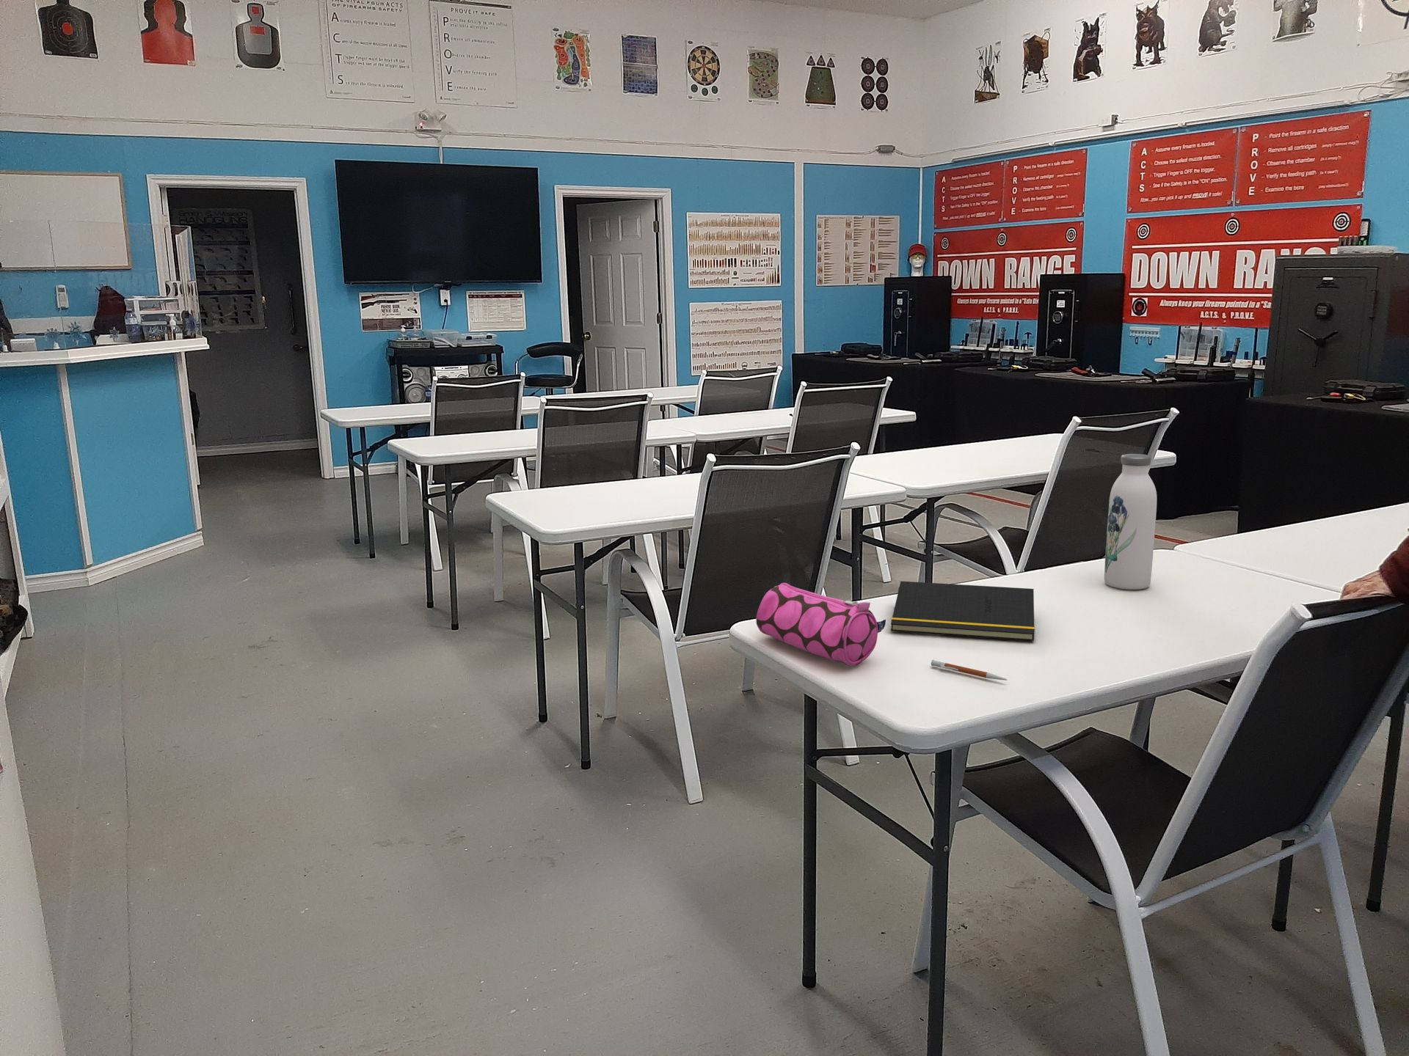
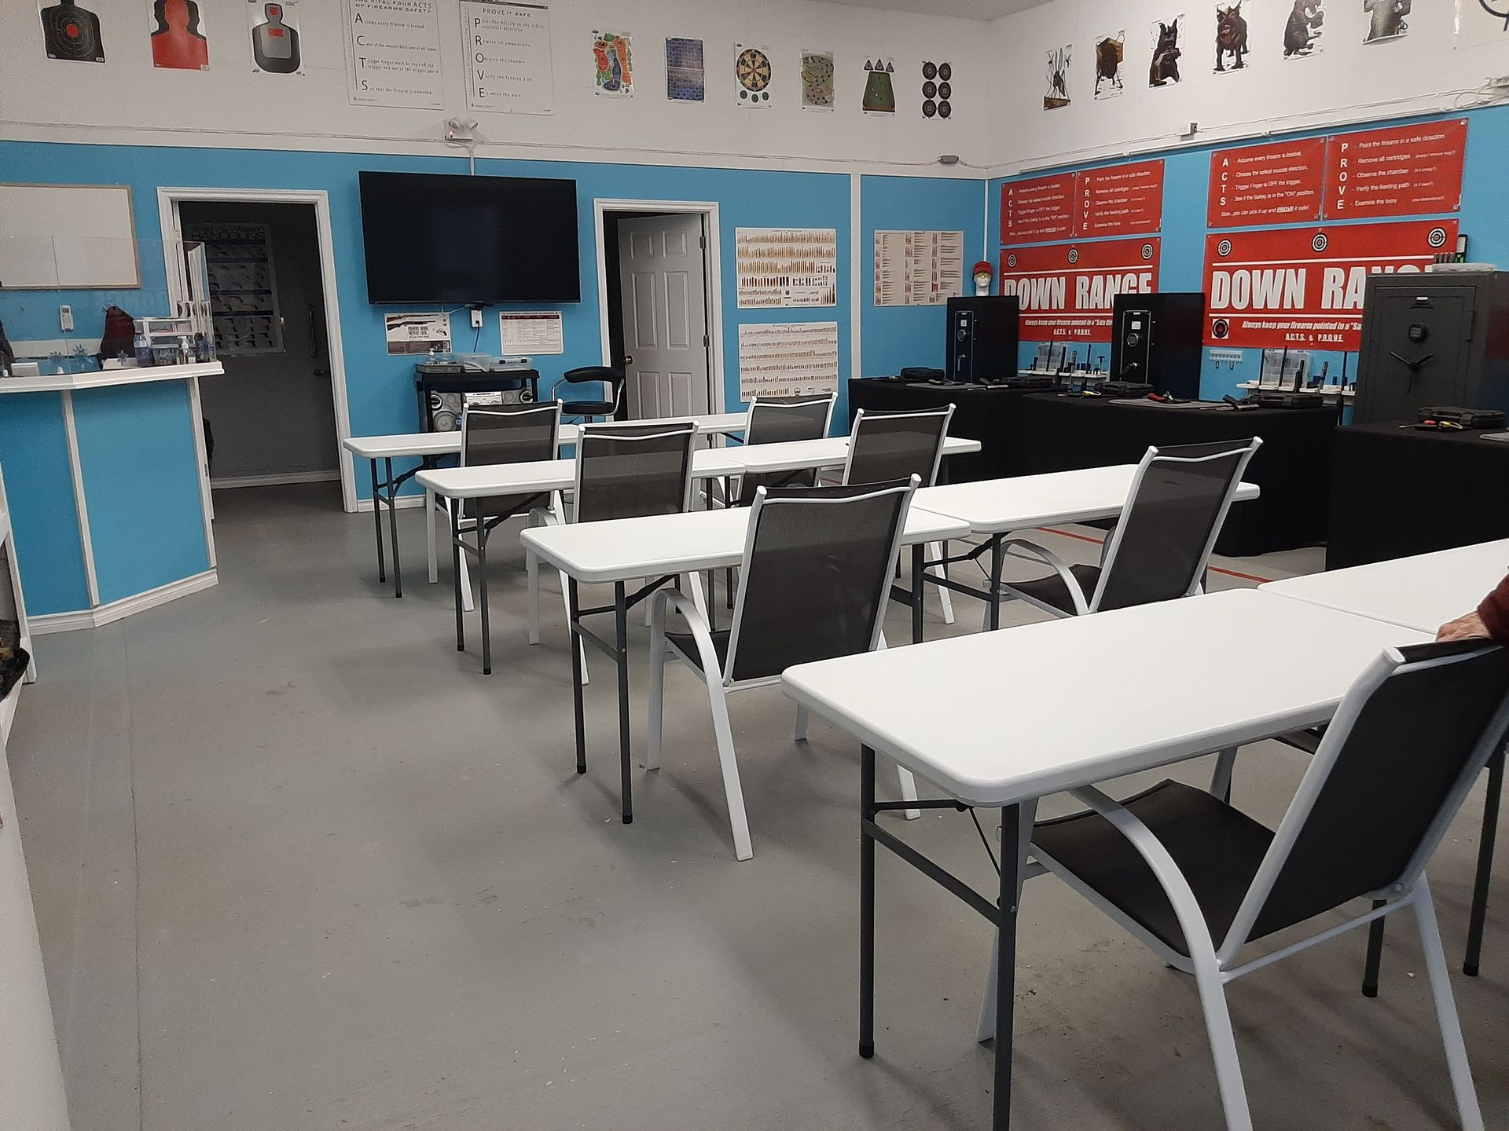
- pencil case (815, 620)
- pen (967, 671)
- notepad (963, 609)
- water bottle (1131, 520)
